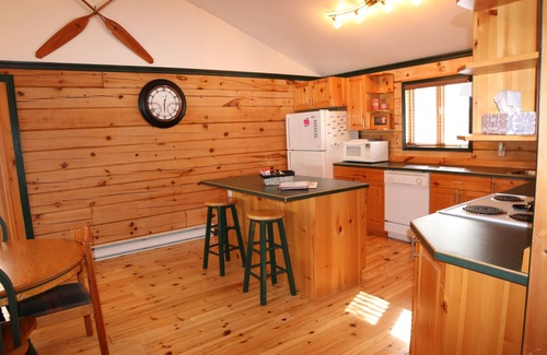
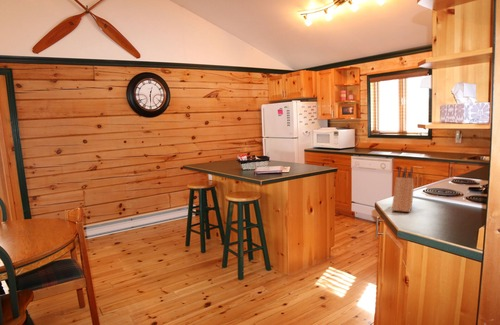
+ knife block (403, 187)
